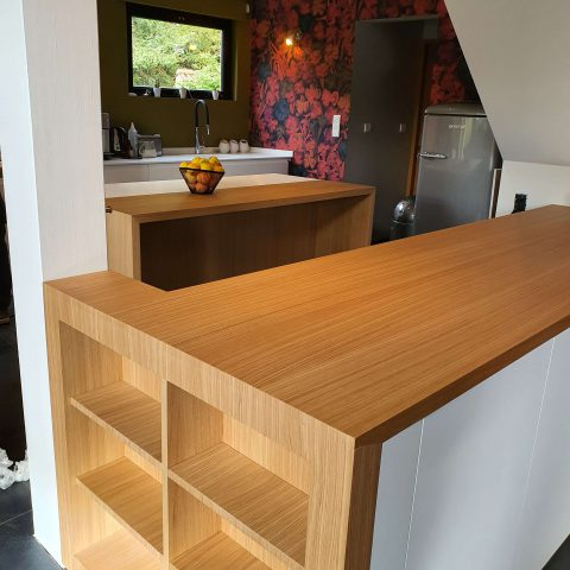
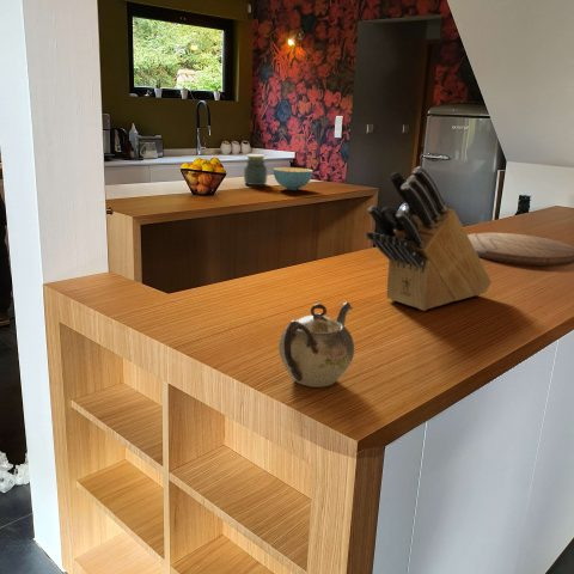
+ cutting board (518, 248)
+ cereal bowl (292, 179)
+ knife block (433, 233)
+ teapot (319, 340)
+ jar (255, 169)
